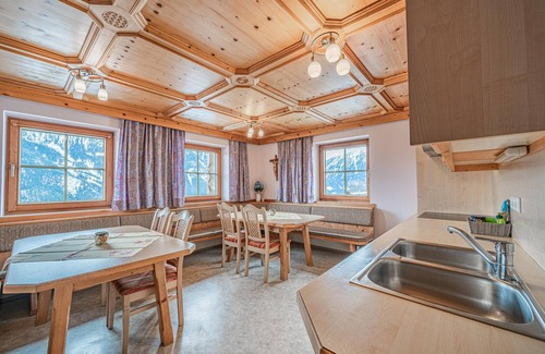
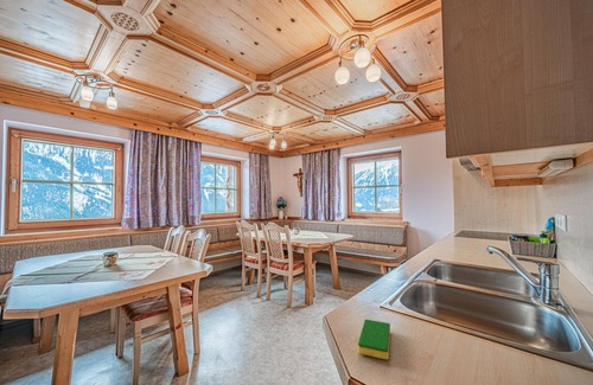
+ dish sponge (375, 336)
